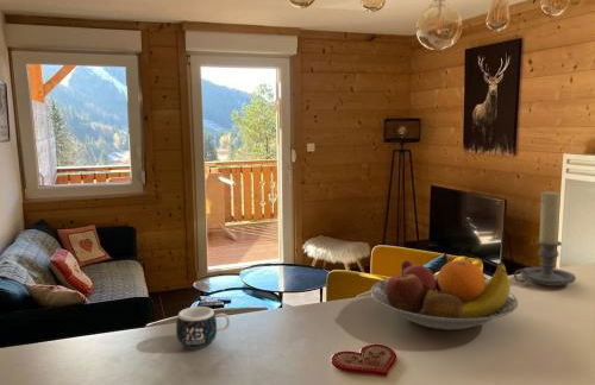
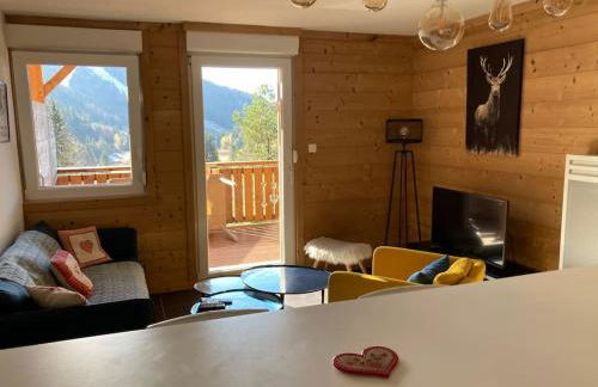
- fruit bowl (441, 288)
- mug (203, 326)
- candle holder (544, 236)
